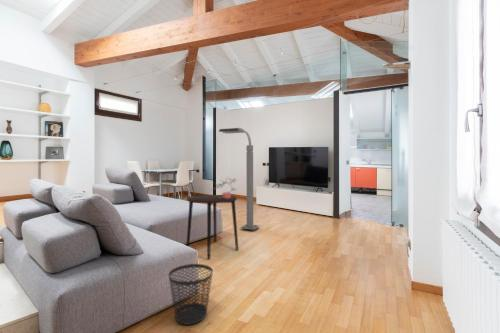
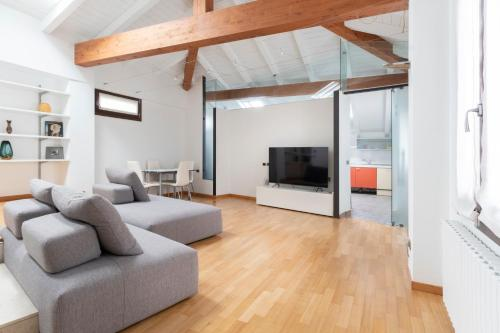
- side table (210, 223)
- floor lamp (247, 178)
- potted plant (221, 187)
- wastebasket (191, 294)
